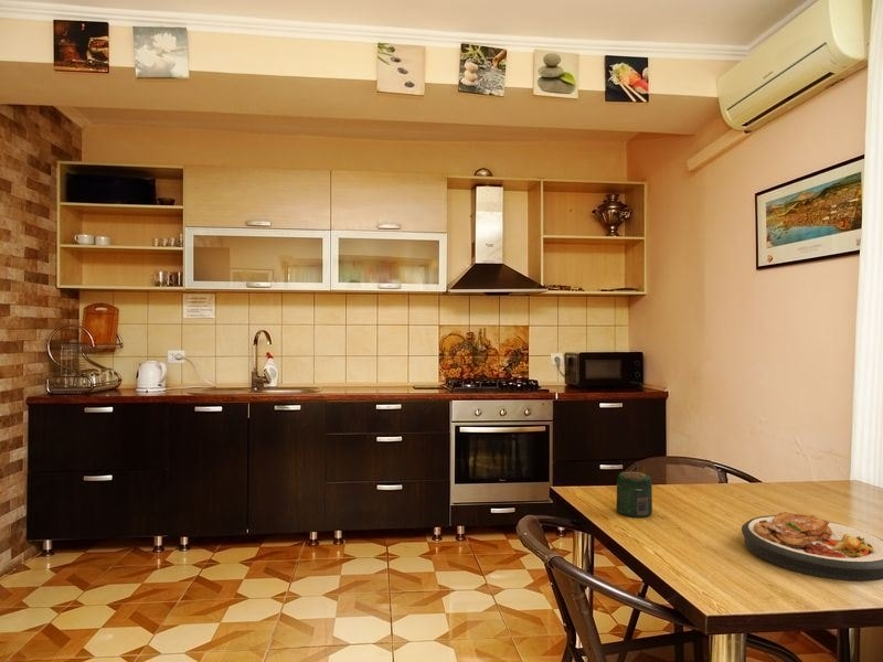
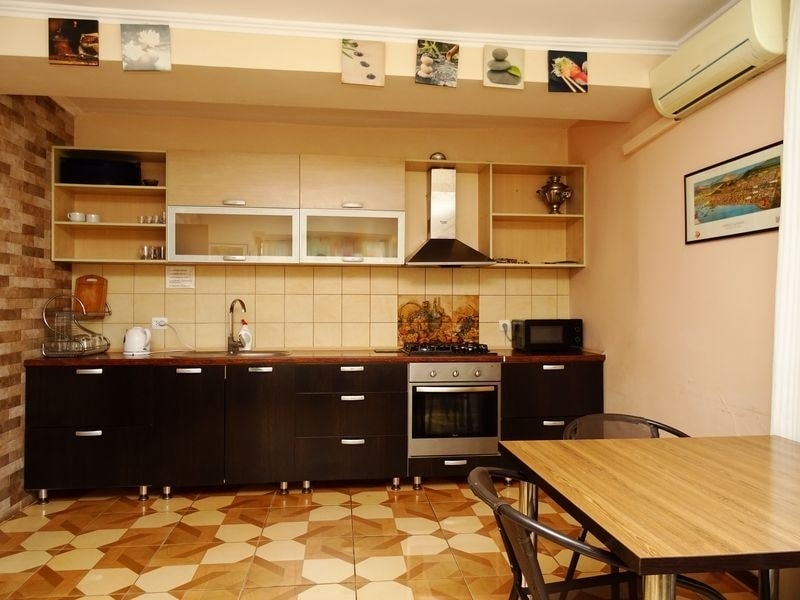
- jar (634, 493)
- plate (815, 538)
